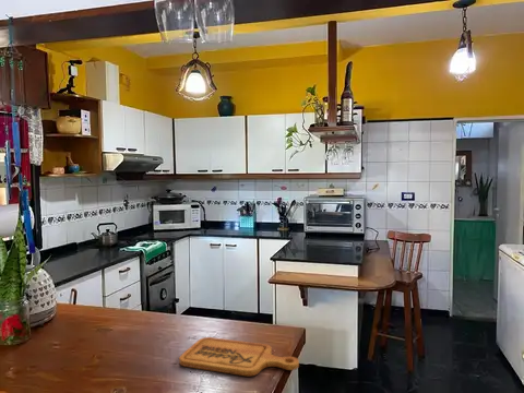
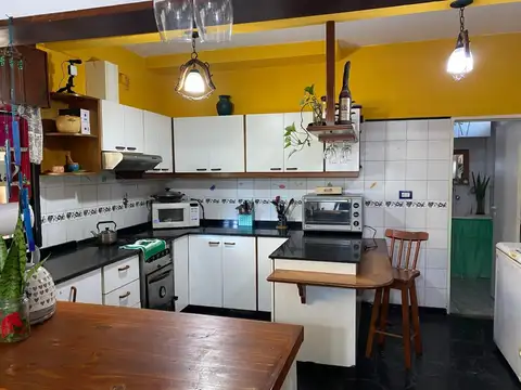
- cutting board (241, 356)
